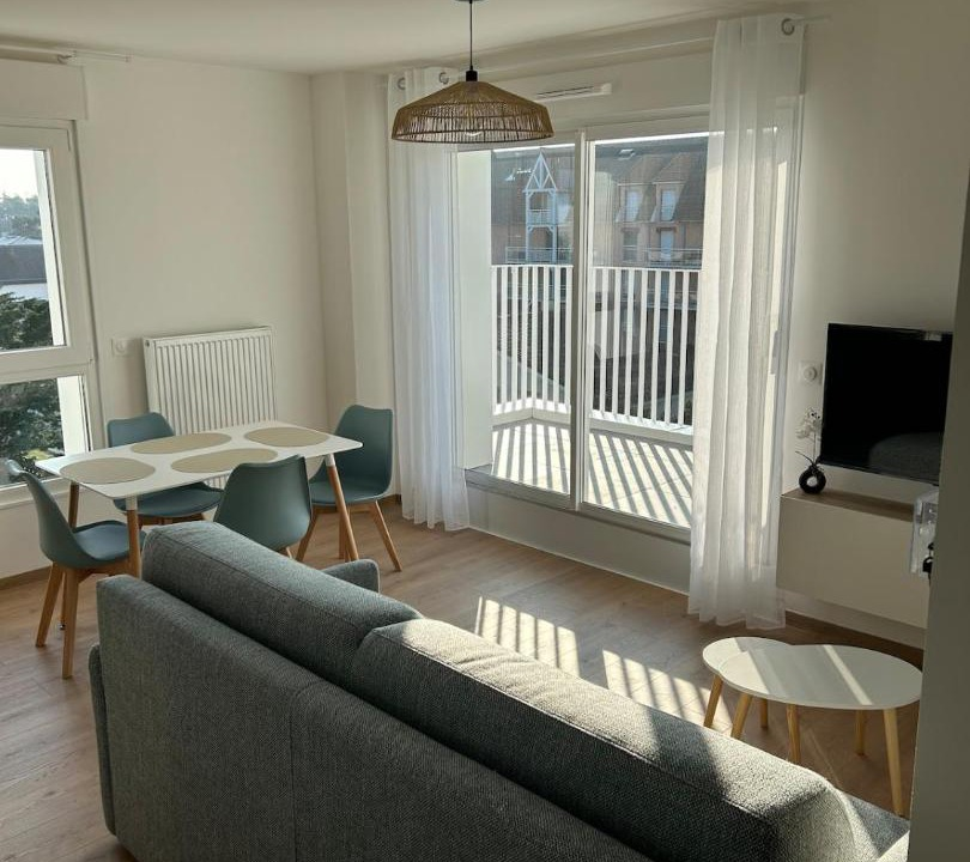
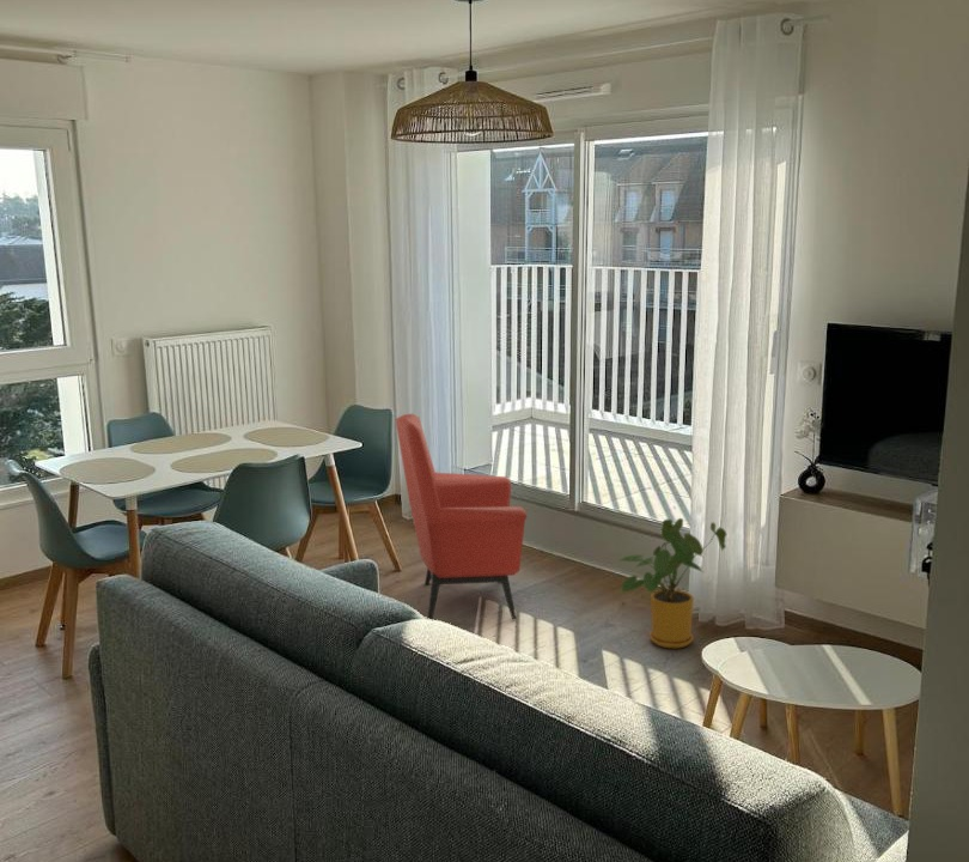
+ house plant (670, 583)
+ armchair (473, 510)
